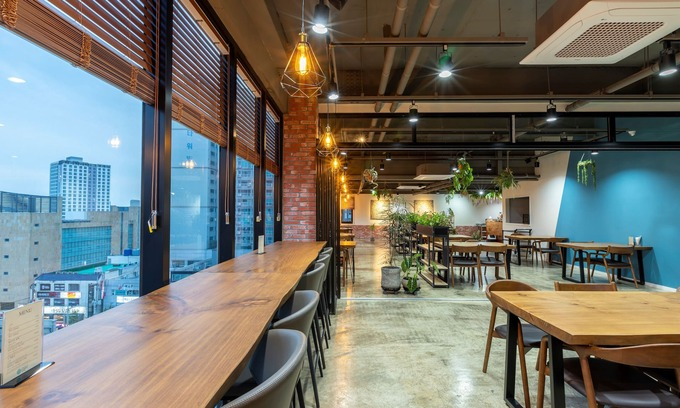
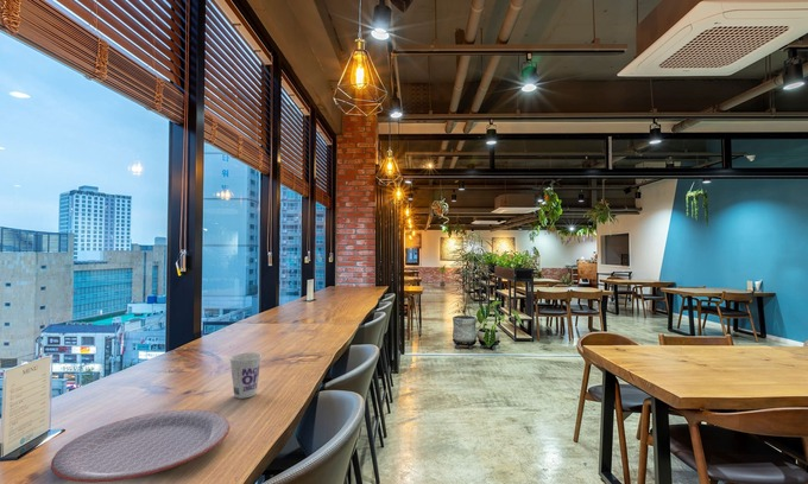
+ cup (245, 375)
+ plate (149, 444)
